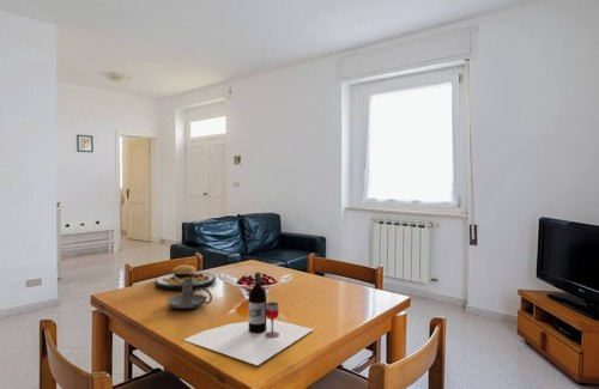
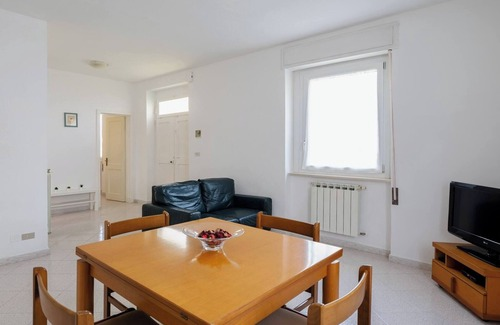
- candle holder (190, 293)
- wine bottle (250, 304)
- plate (186, 267)
